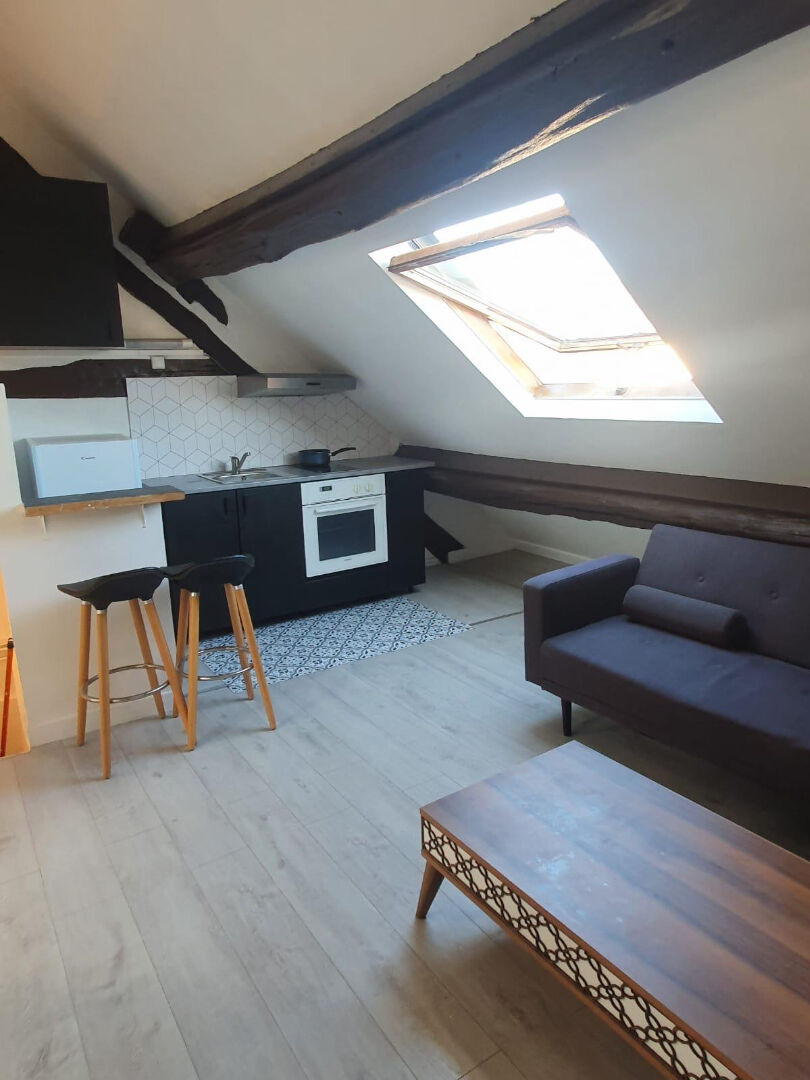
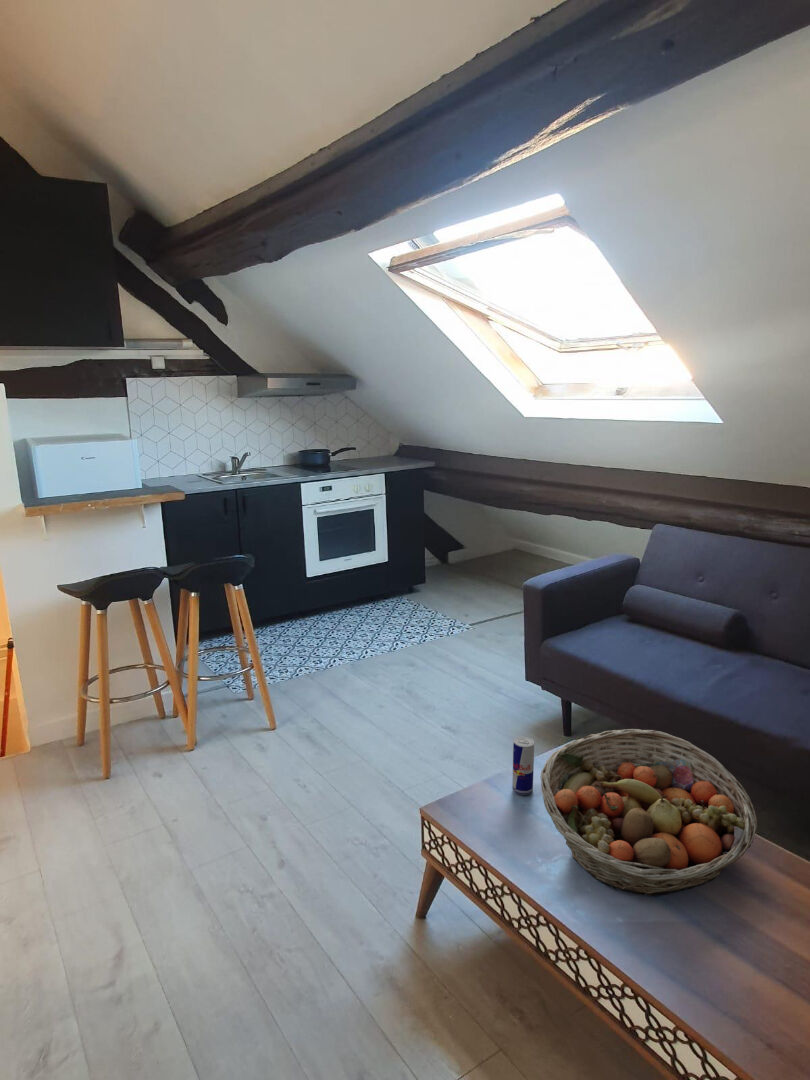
+ fruit basket (644, 809)
+ beverage can (523, 765)
